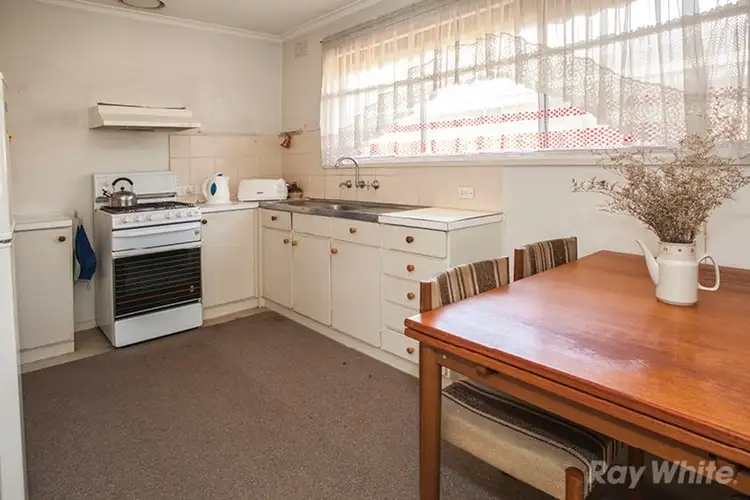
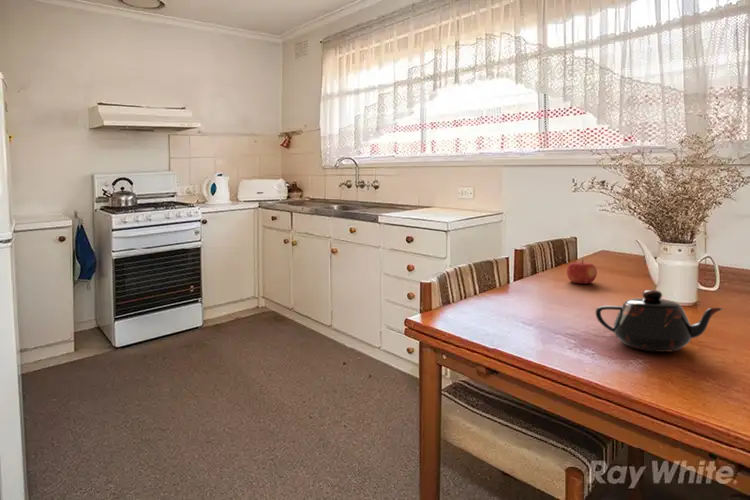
+ teapot (656, 318)
+ fruit (581, 271)
